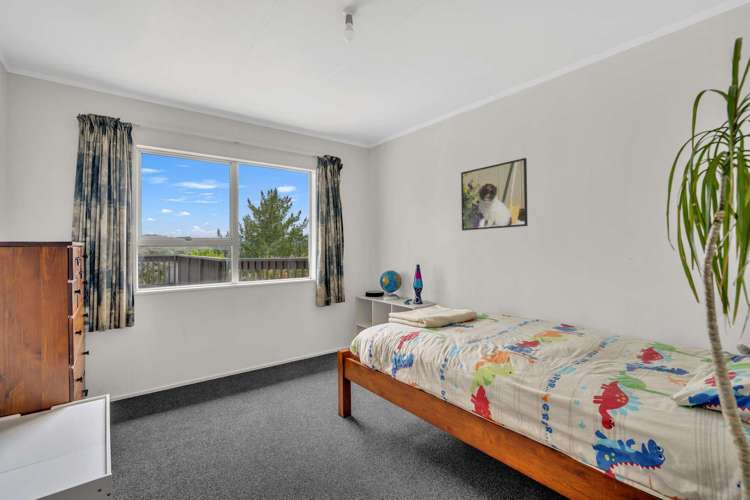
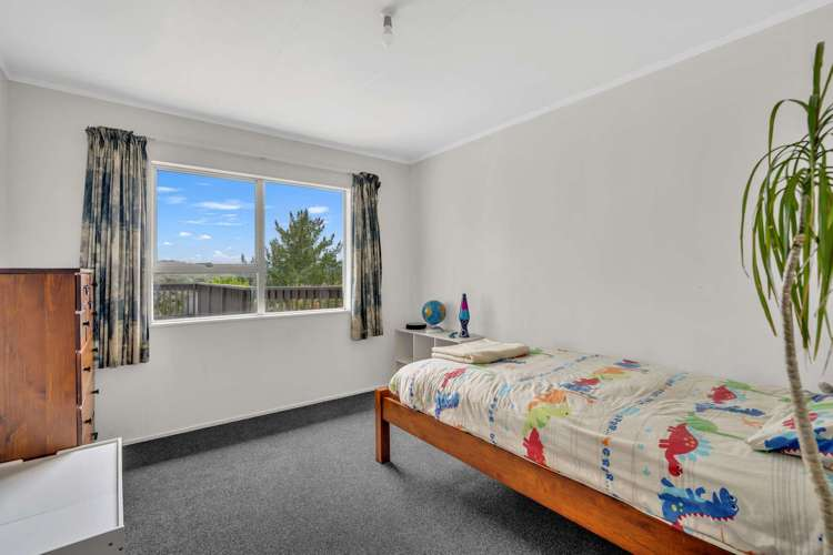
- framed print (491, 197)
